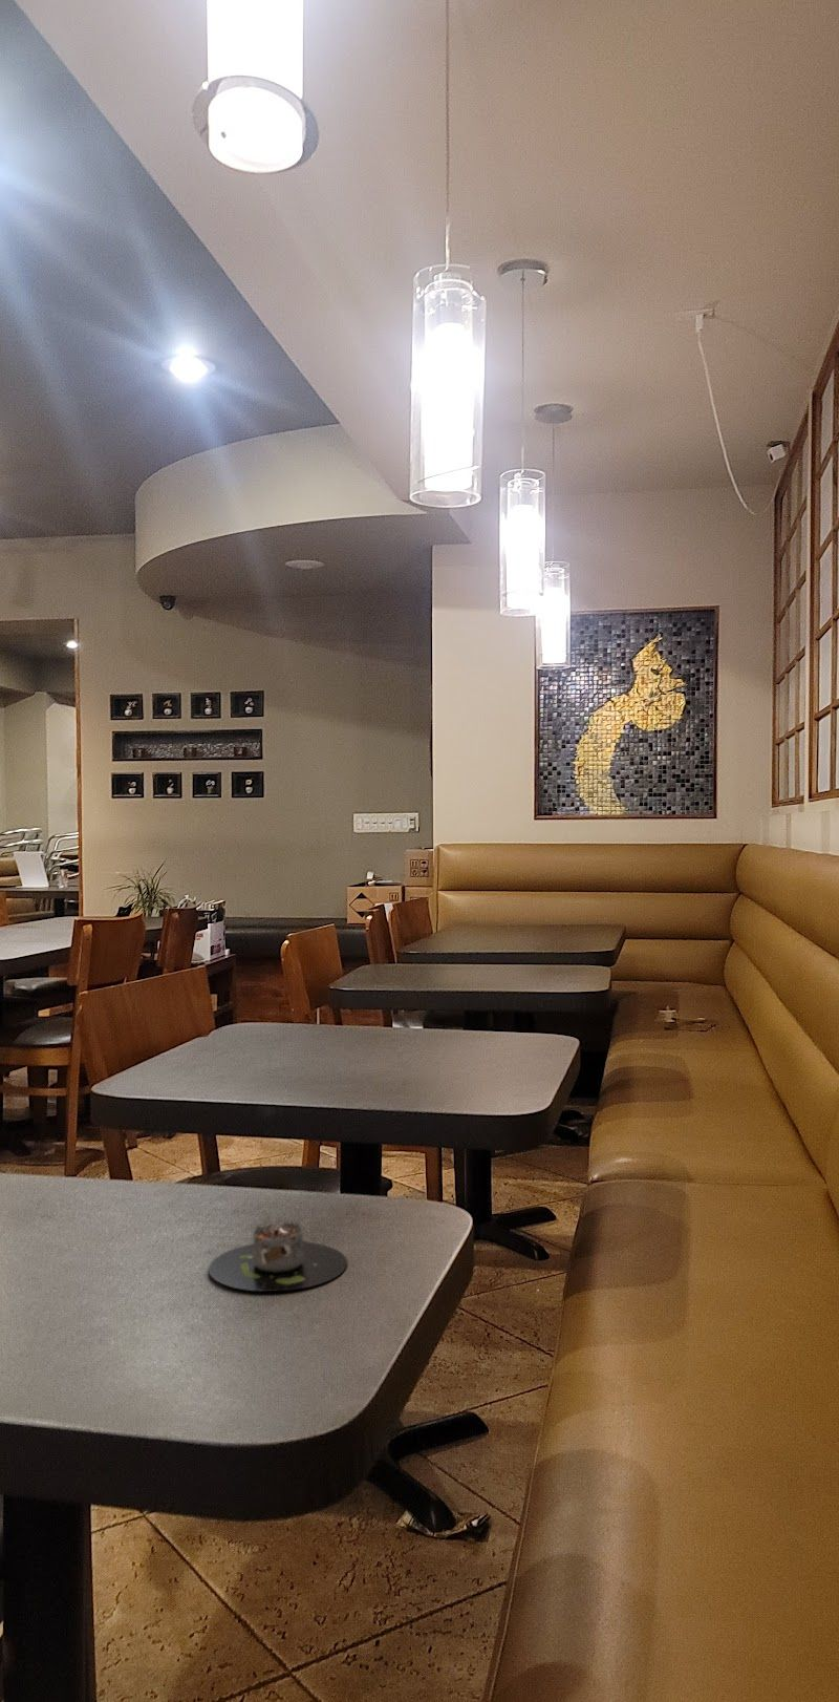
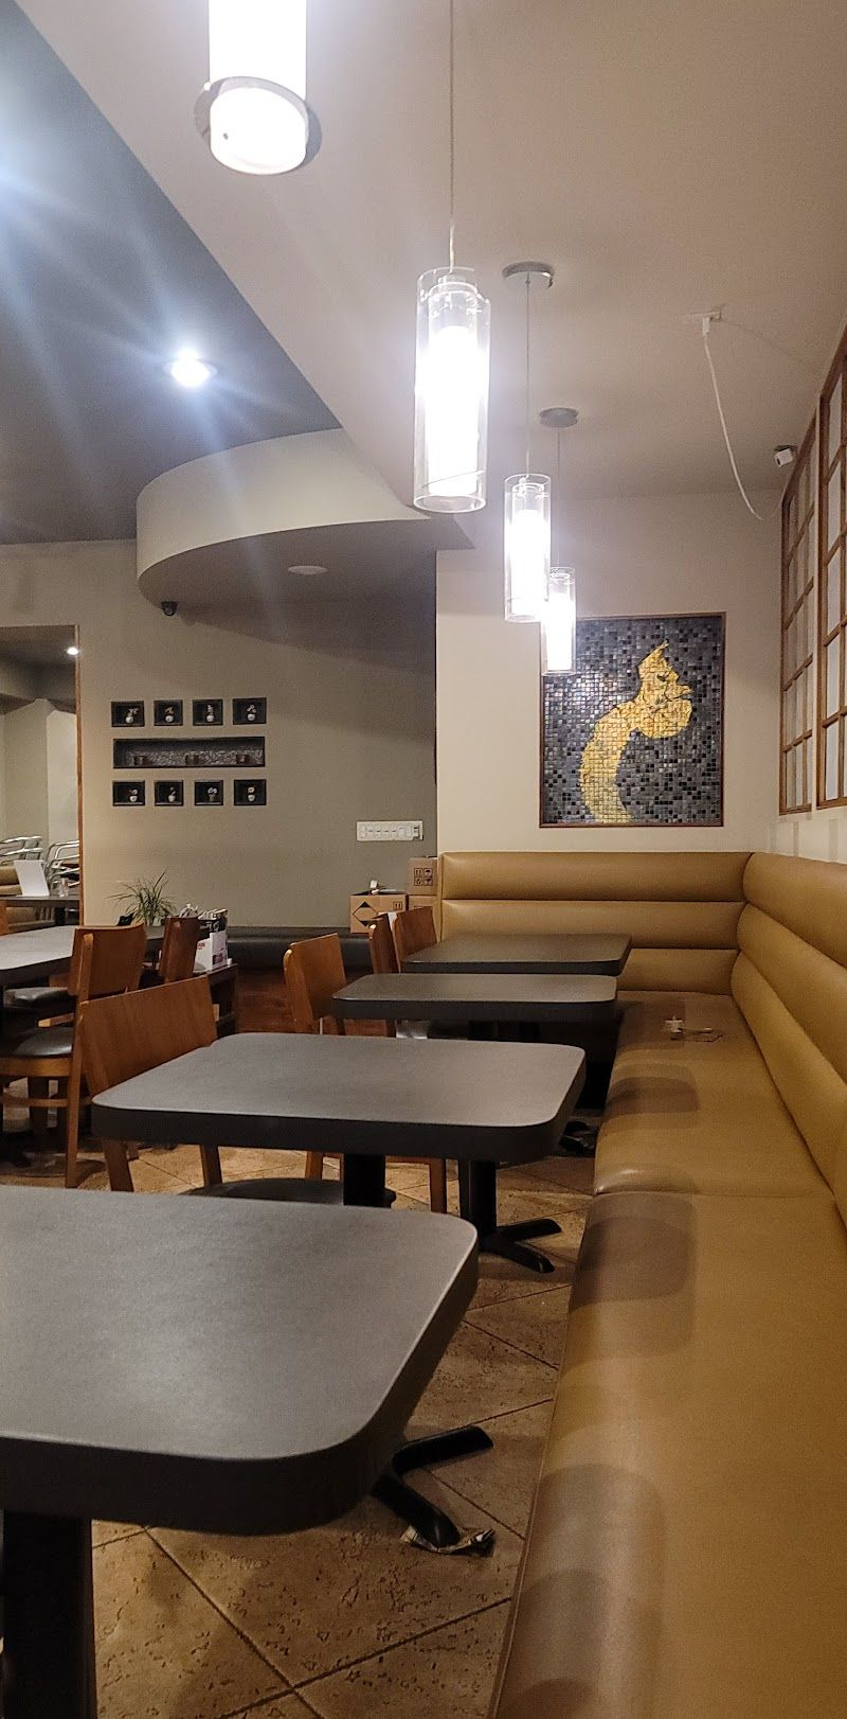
- candle (278, 1245)
